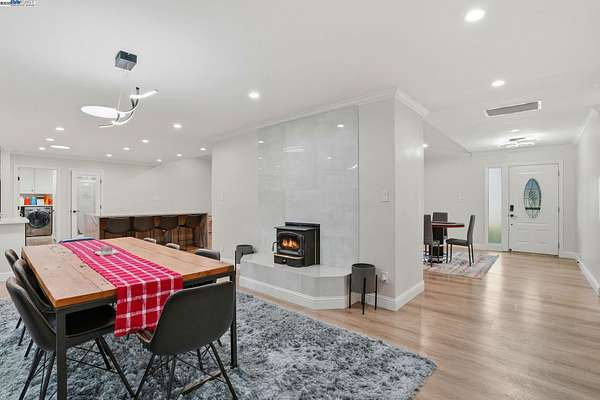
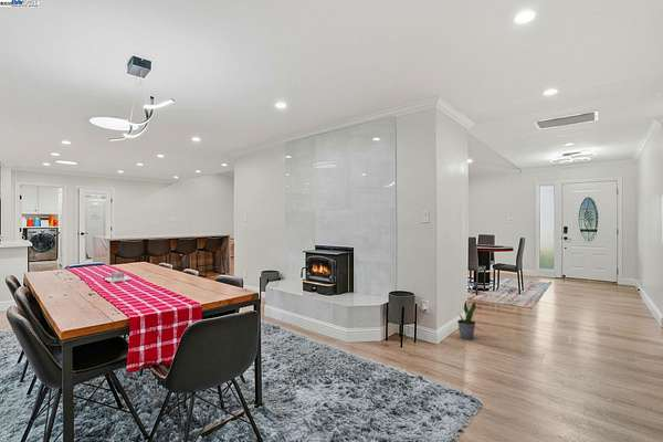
+ potted plant (466, 318)
